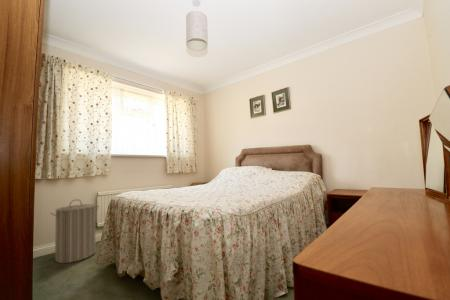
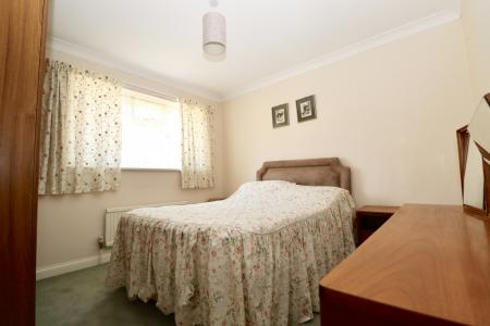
- laundry hamper (76, 227)
